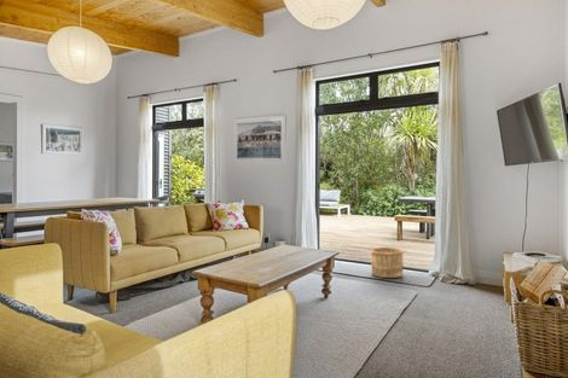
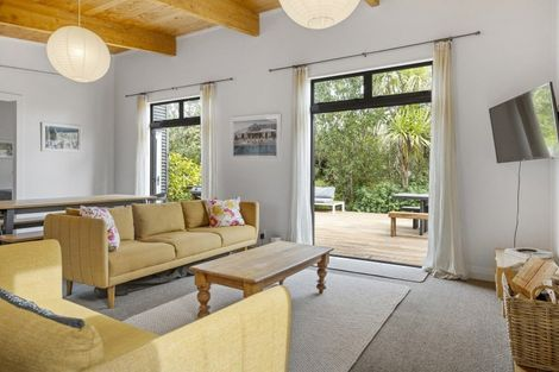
- wooden bucket (386, 262)
